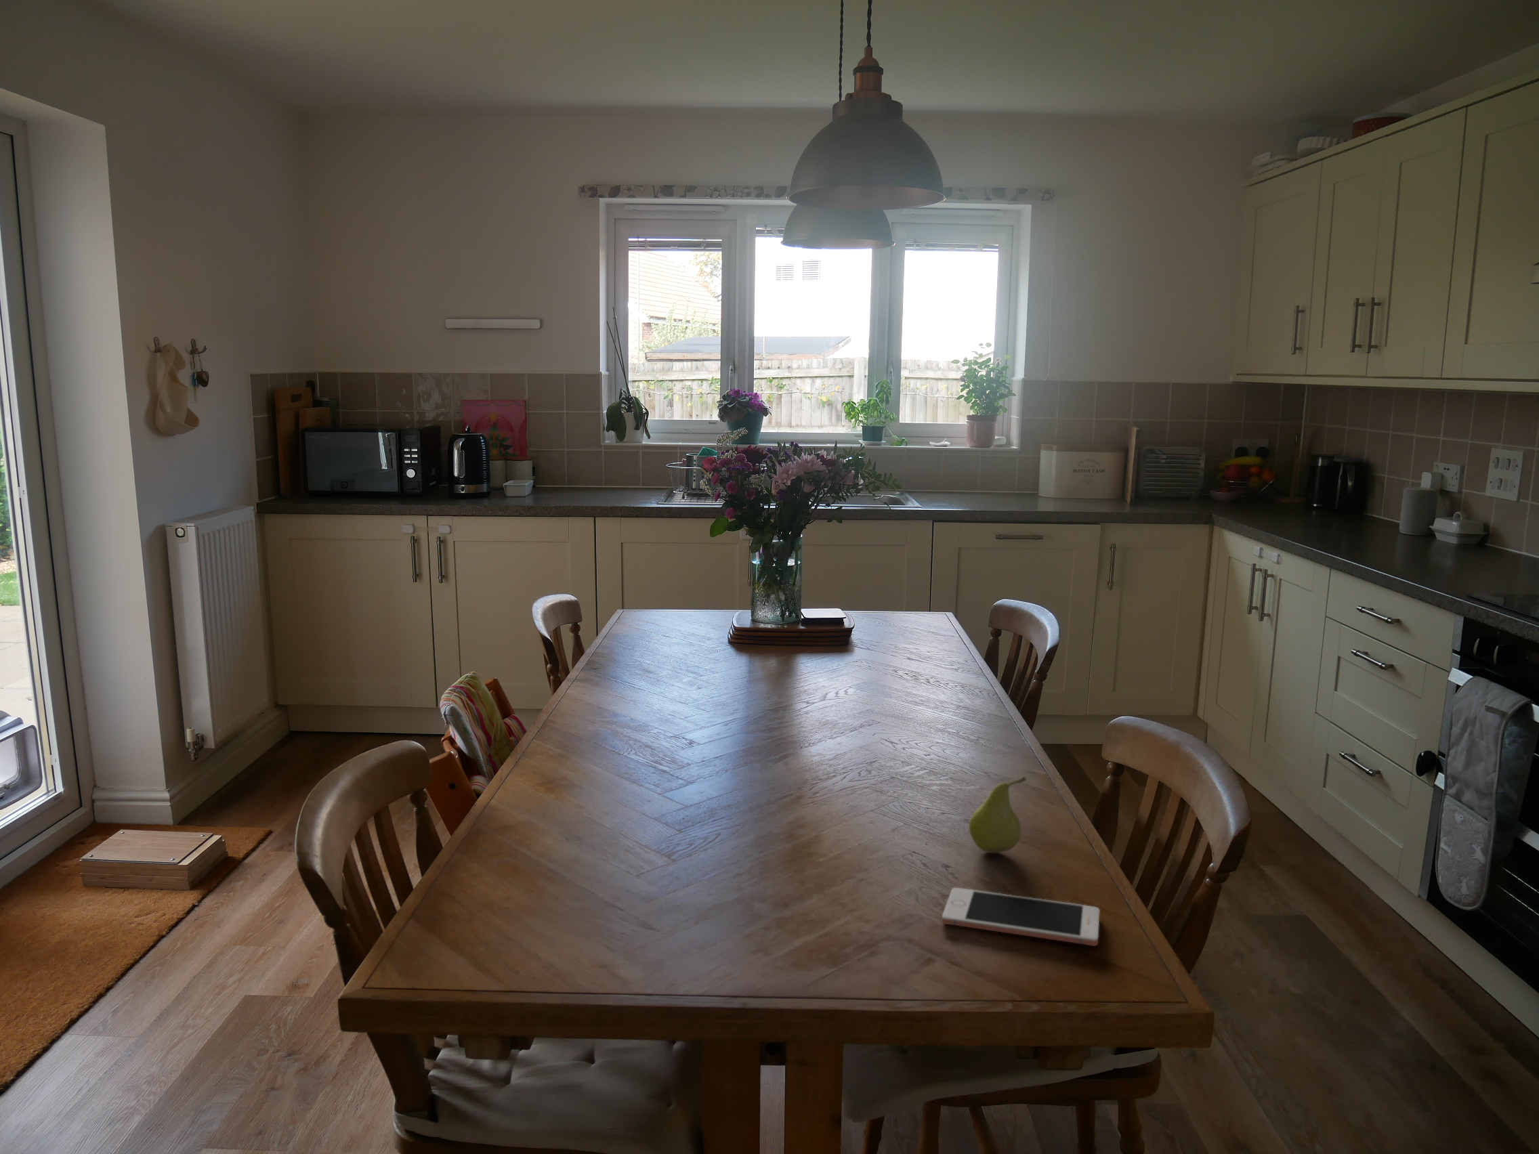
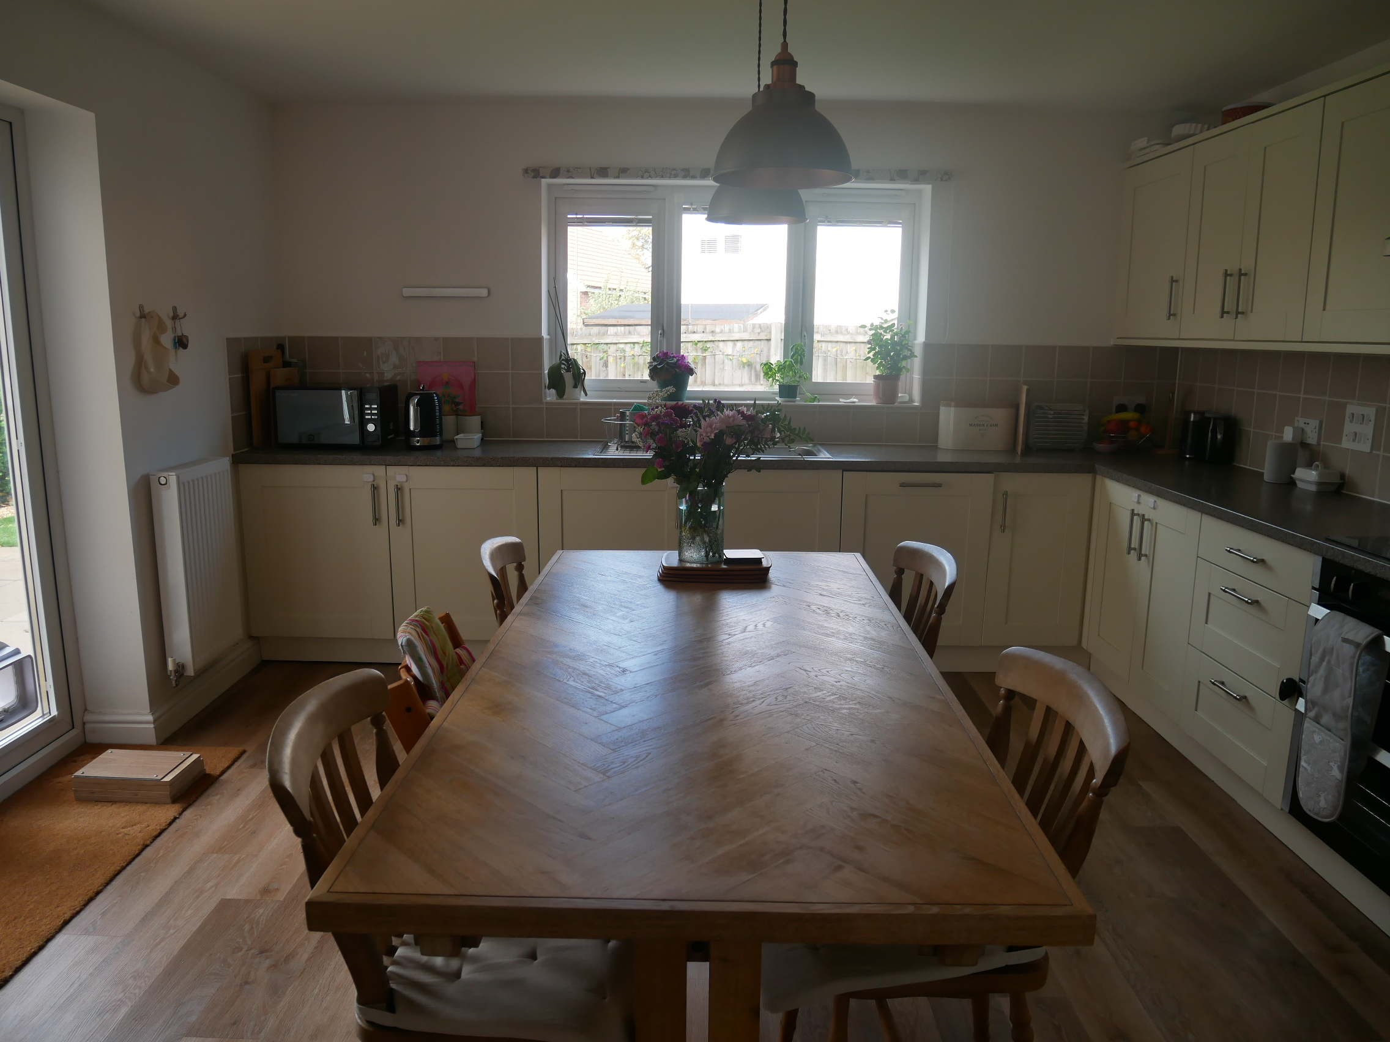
- cell phone (1020, 915)
- fruit (999, 811)
